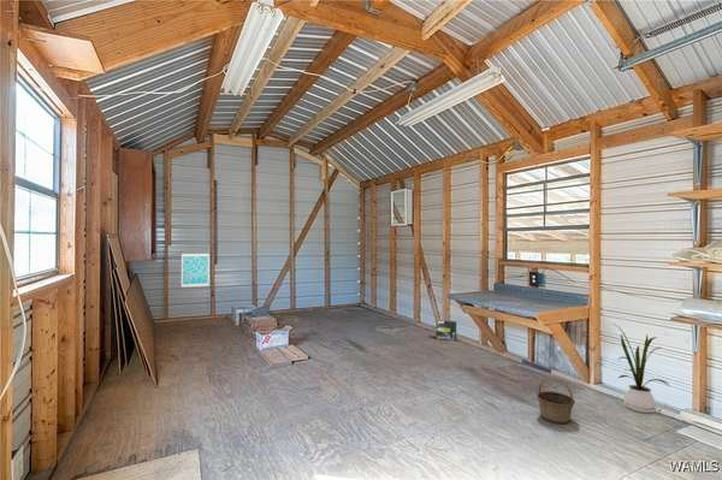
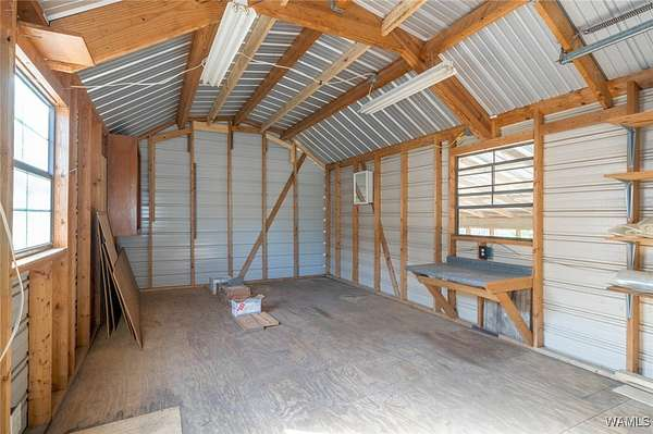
- basket (555, 398)
- house plant (635, 366)
- wall art (195, 269)
- box (445, 330)
